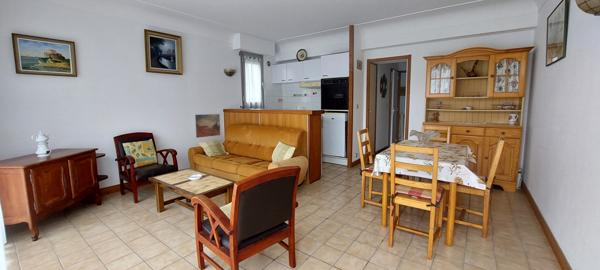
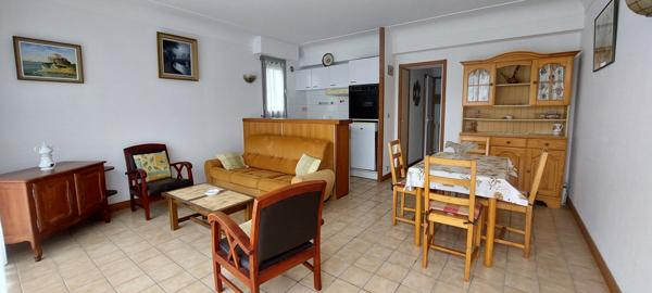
- wall art (208, 125)
